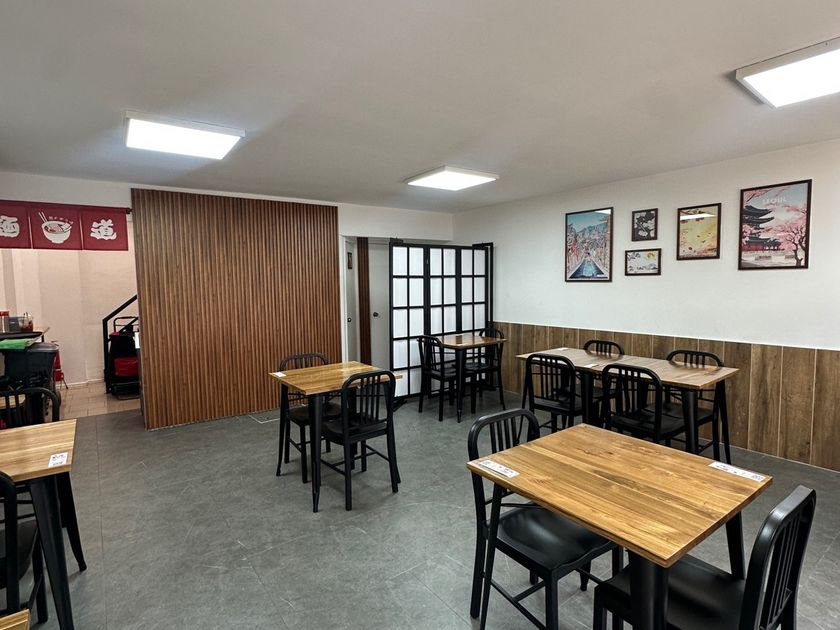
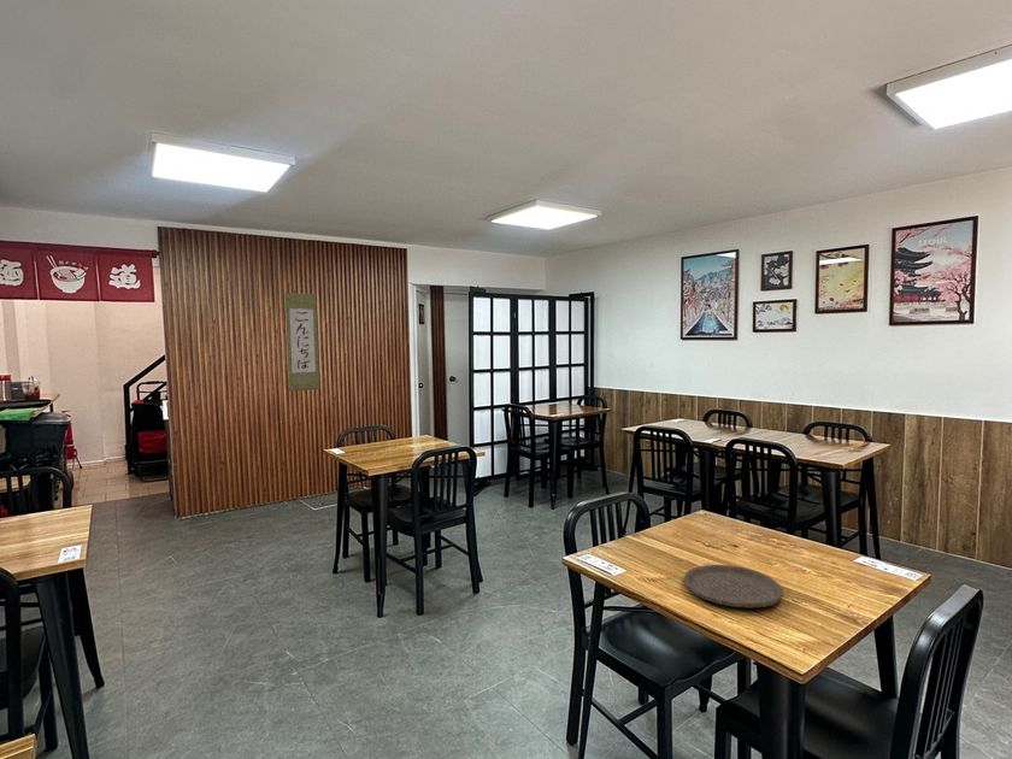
+ plate (731, 586)
+ wall scroll (302, 340)
